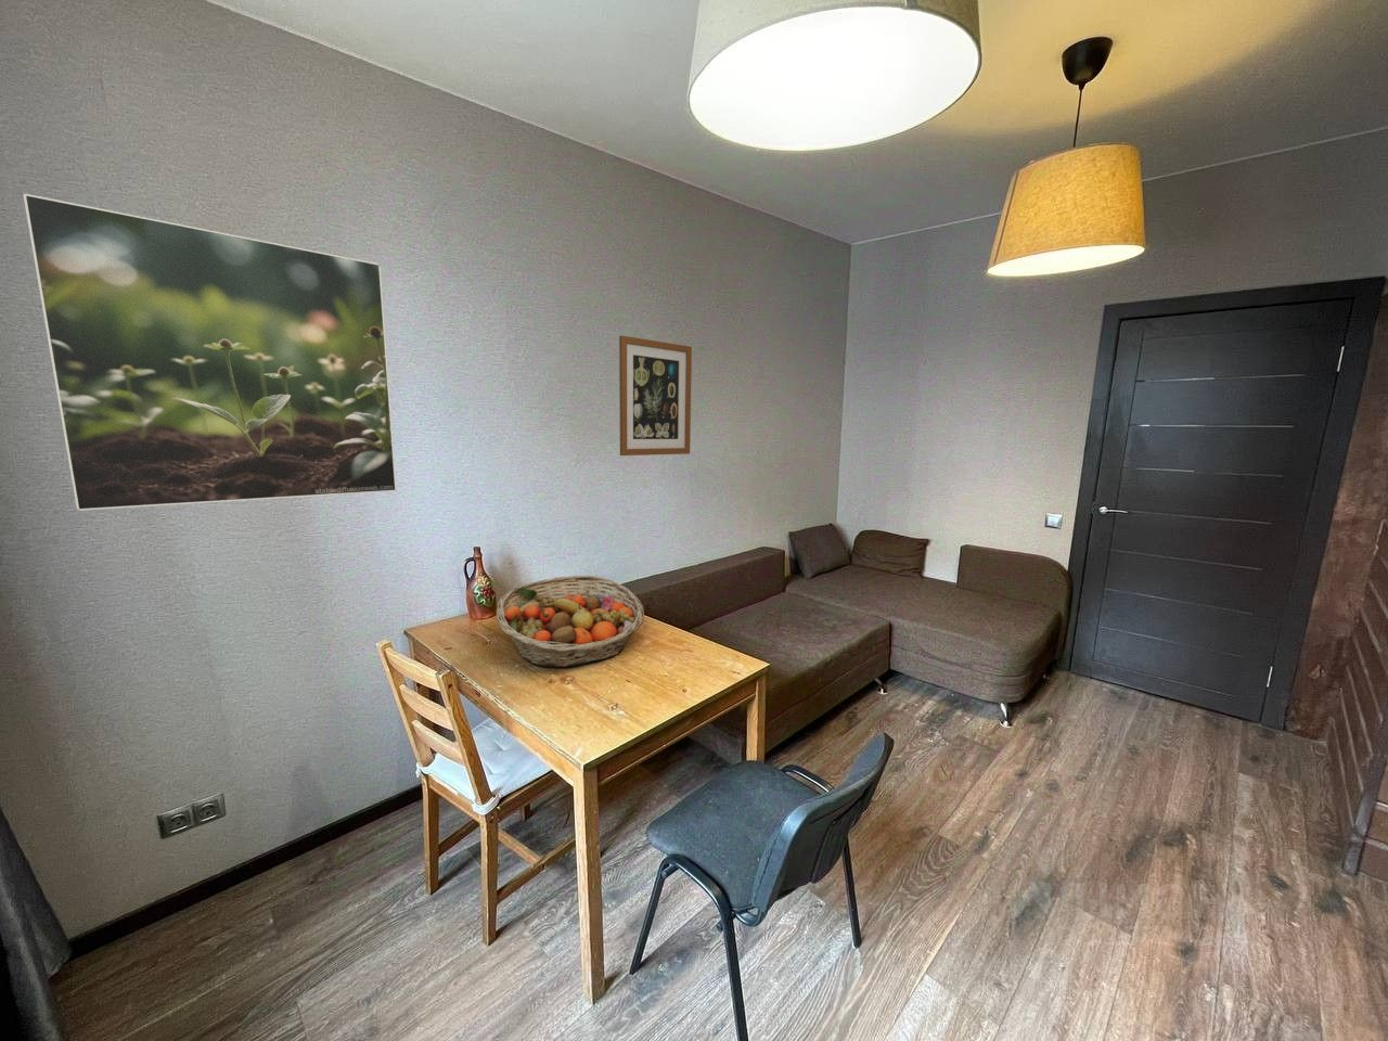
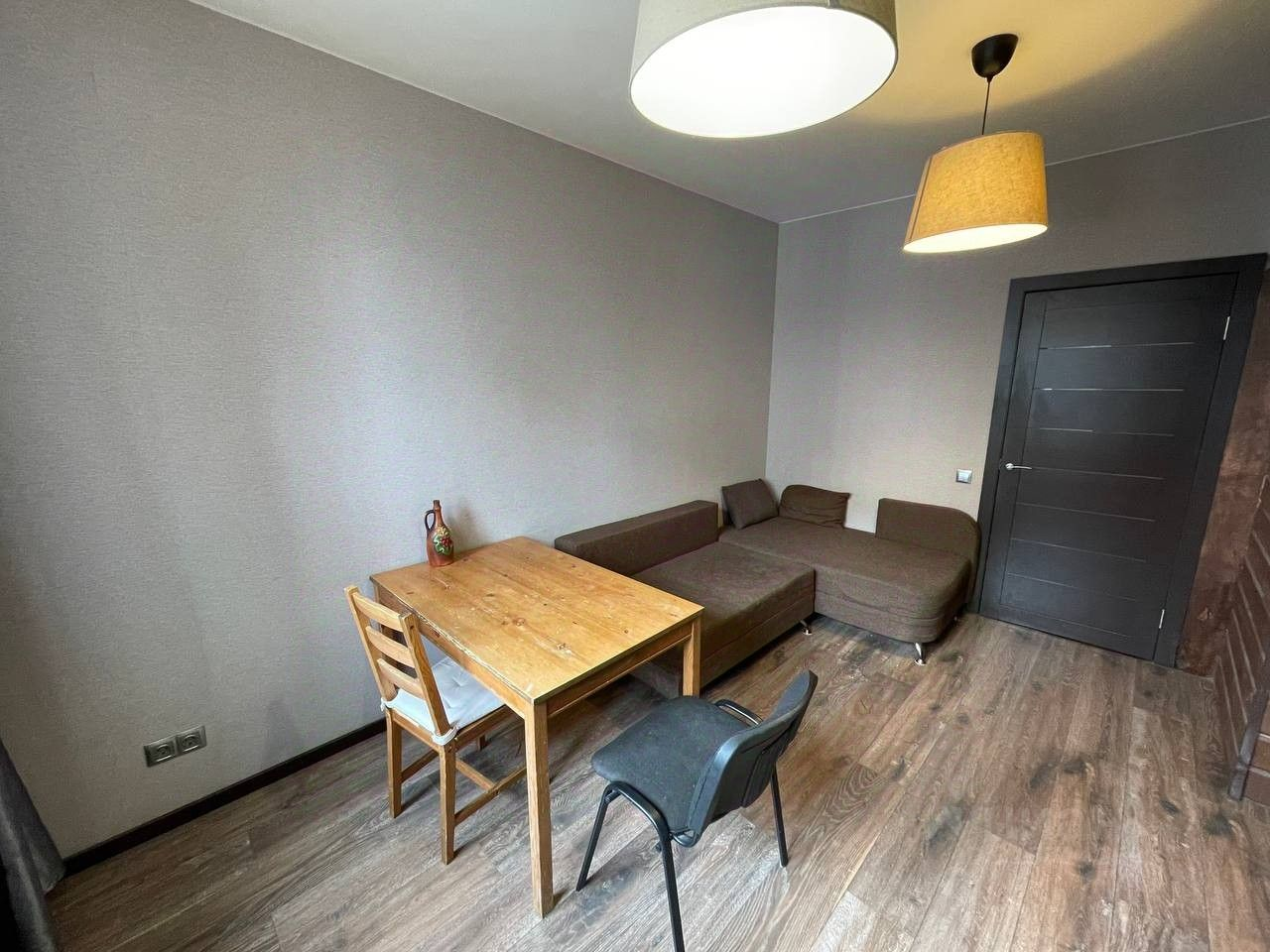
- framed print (246, 372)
- wall art (657, 399)
- fruit basket (572, 619)
